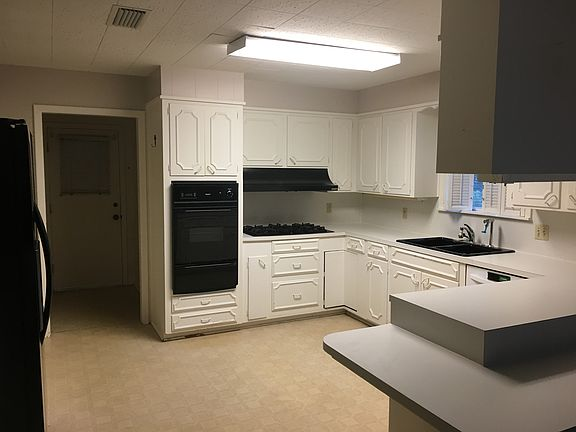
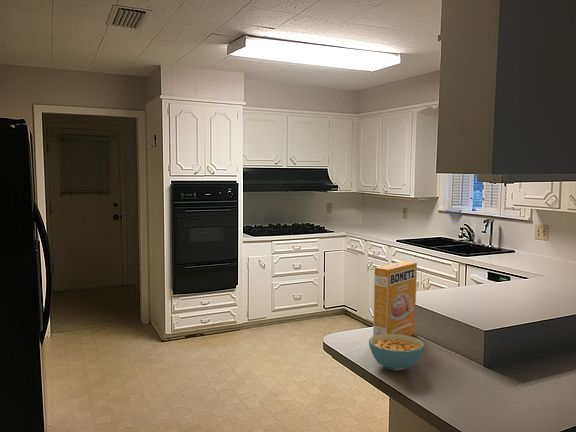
+ cereal bowl (395, 355)
+ cereal box (395, 302)
